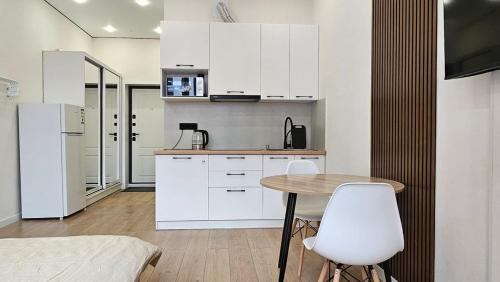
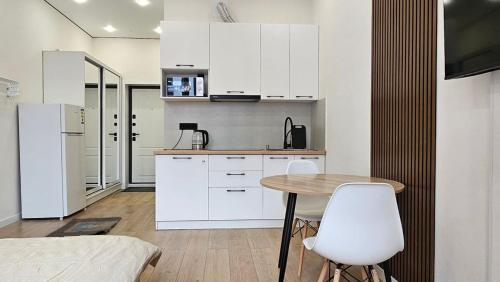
+ rug (86, 225)
